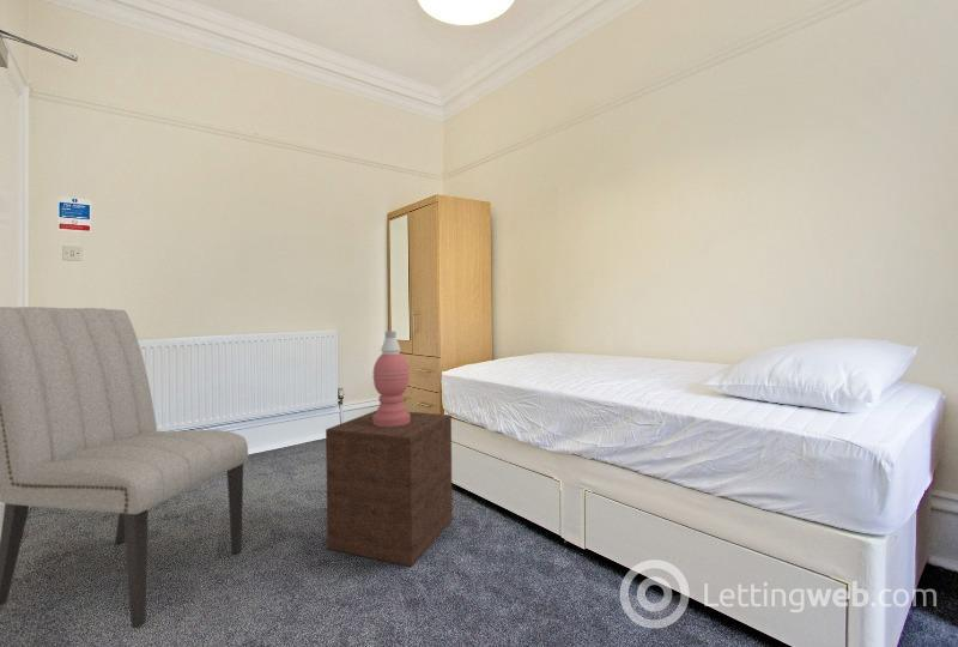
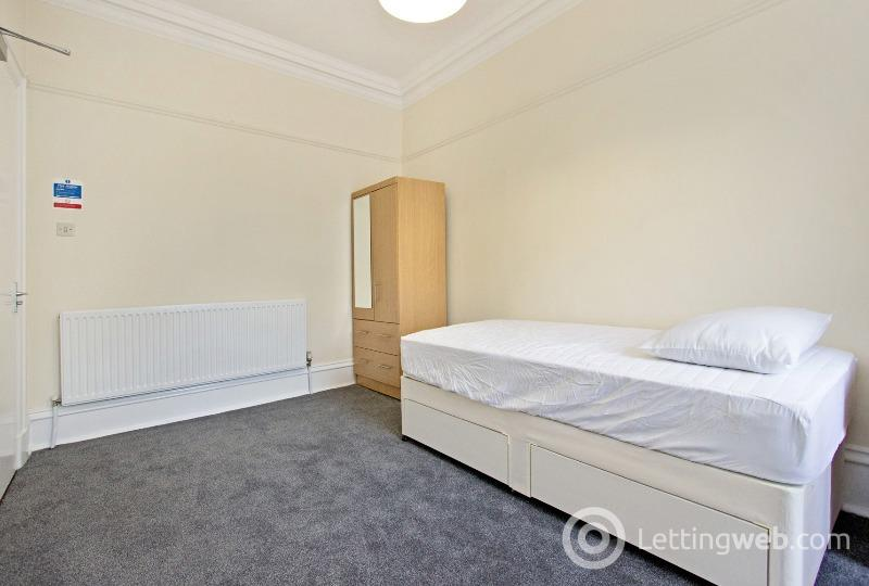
- nightstand (389, 477)
- chair (127, 442)
- table lamp (390, 376)
